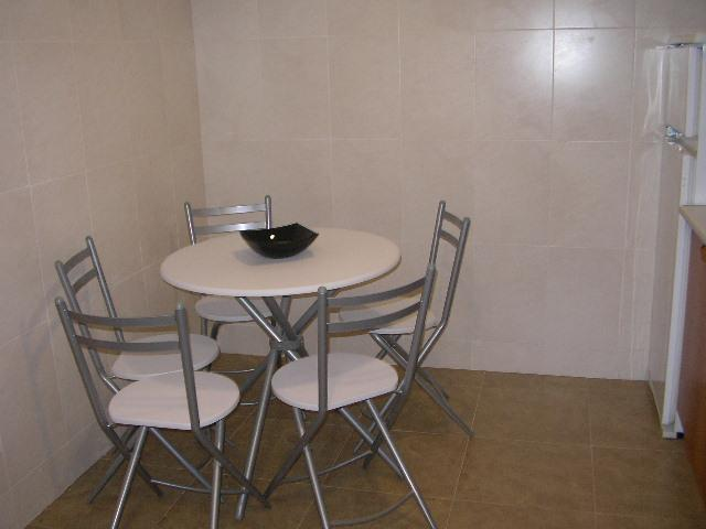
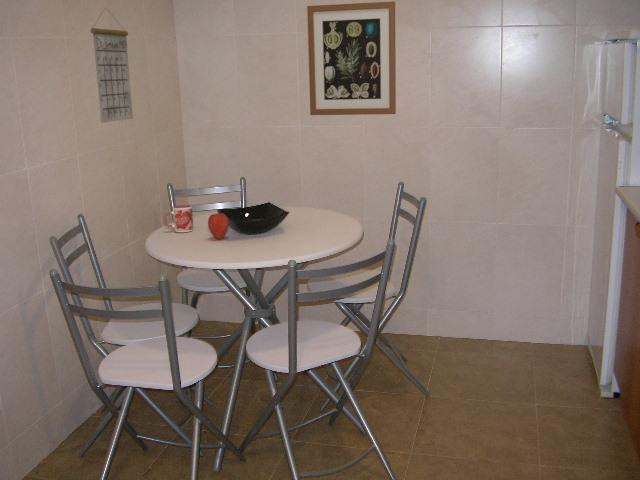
+ mug (178, 218)
+ wall art (351, 60)
+ apple (218, 225)
+ calendar (112, 64)
